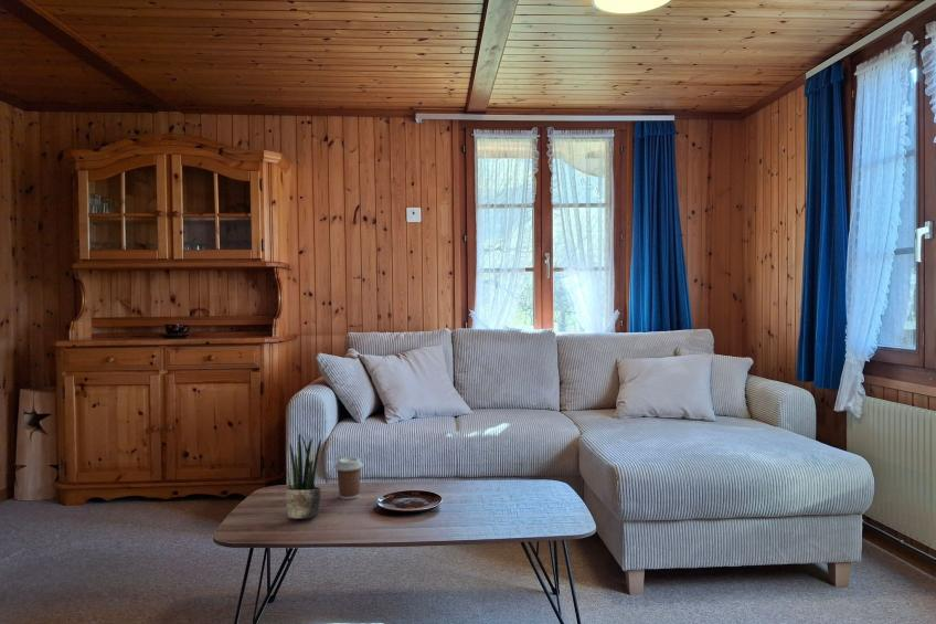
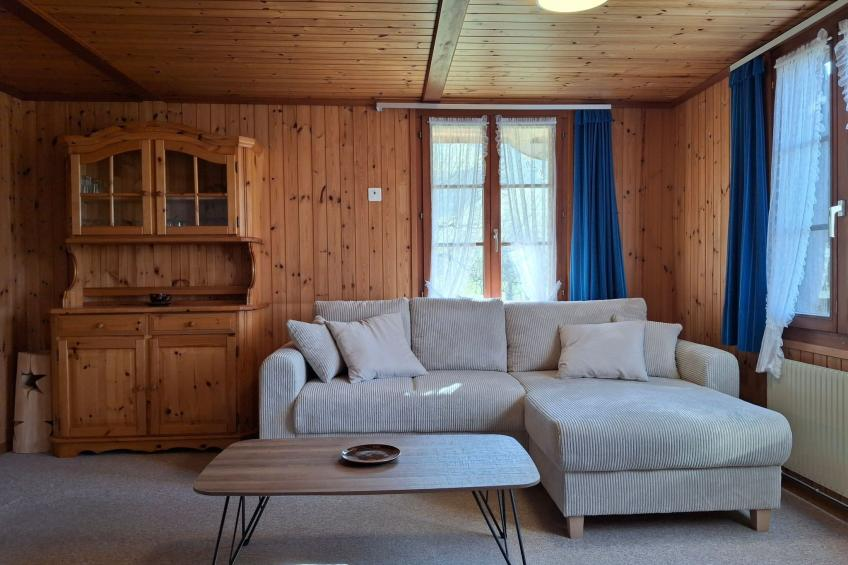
- coffee cup (349, 477)
- potted plant (304, 474)
